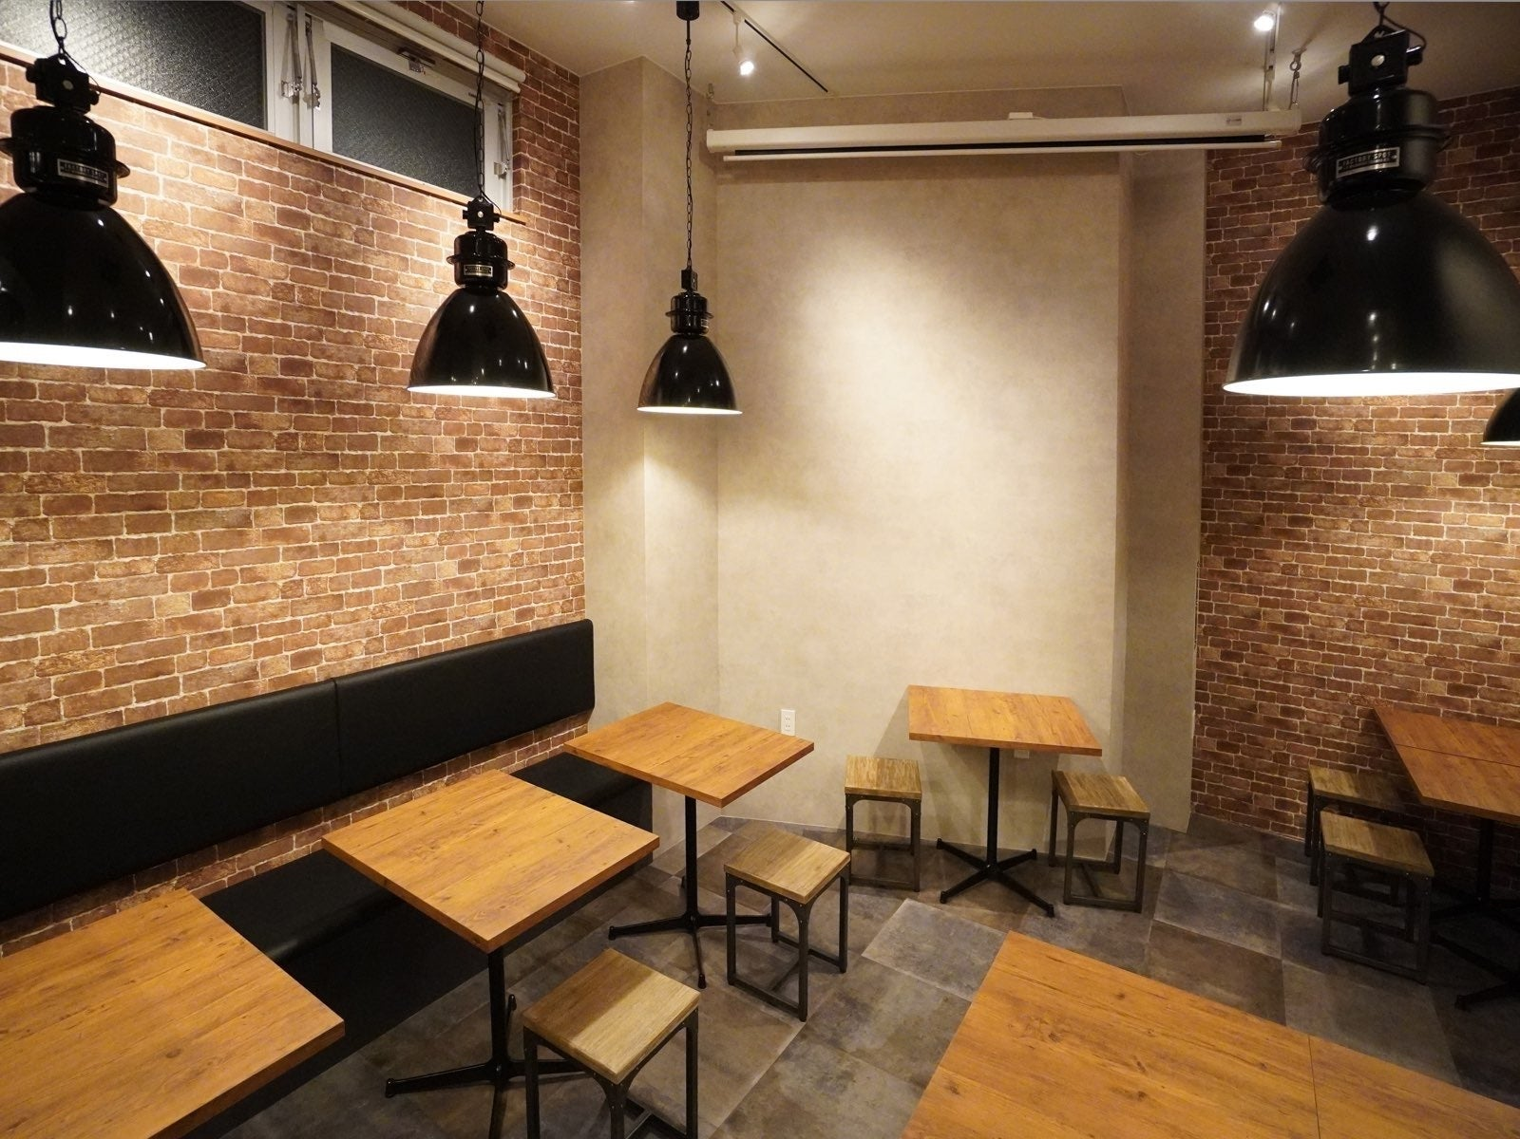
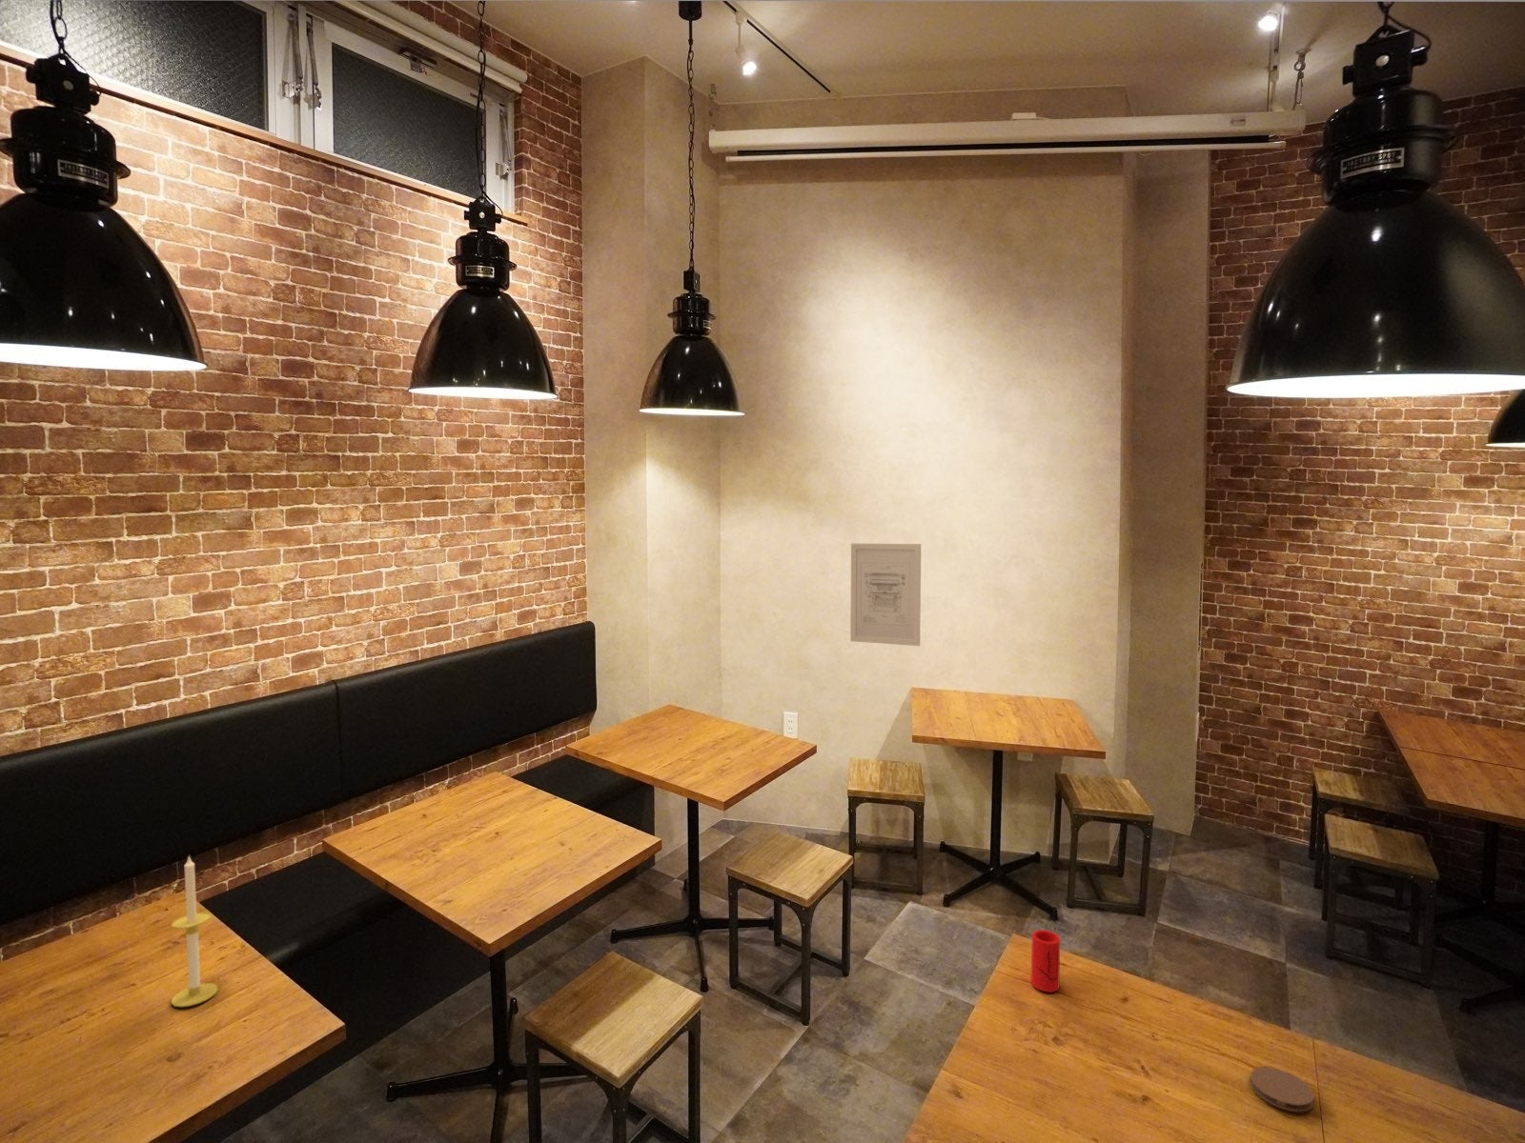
+ cup (1045, 961)
+ wall art (885, 593)
+ coaster (1281, 1089)
+ candle (192, 924)
